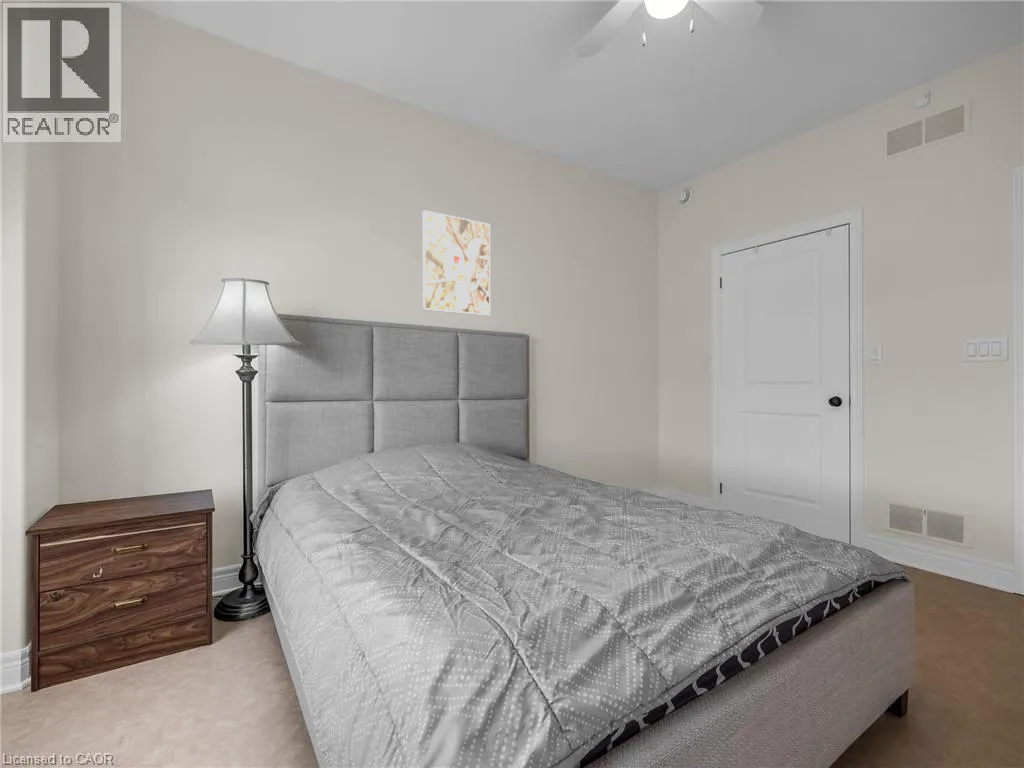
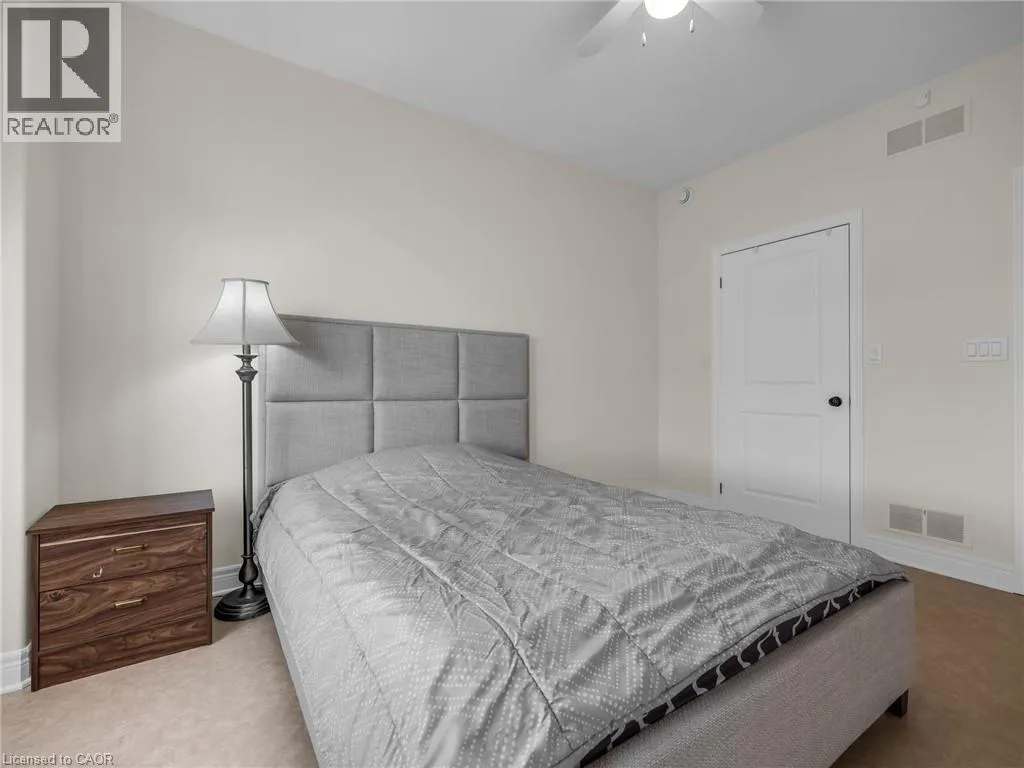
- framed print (457, 265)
